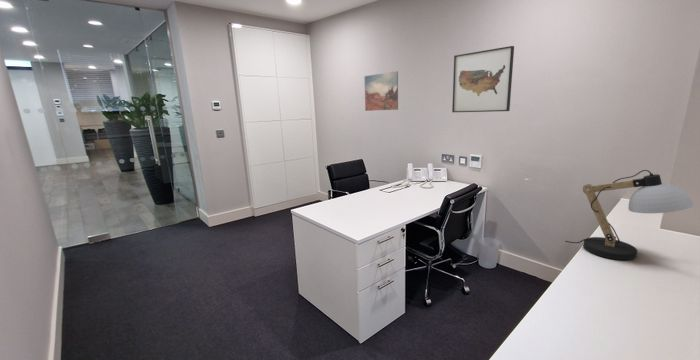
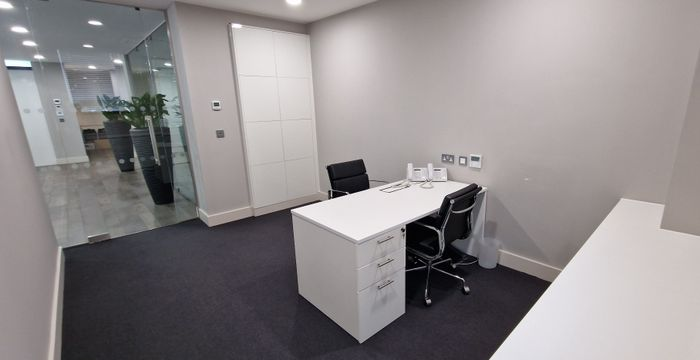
- wall art (380, 92)
- wall art (480, 82)
- desk lamp (628, 209)
